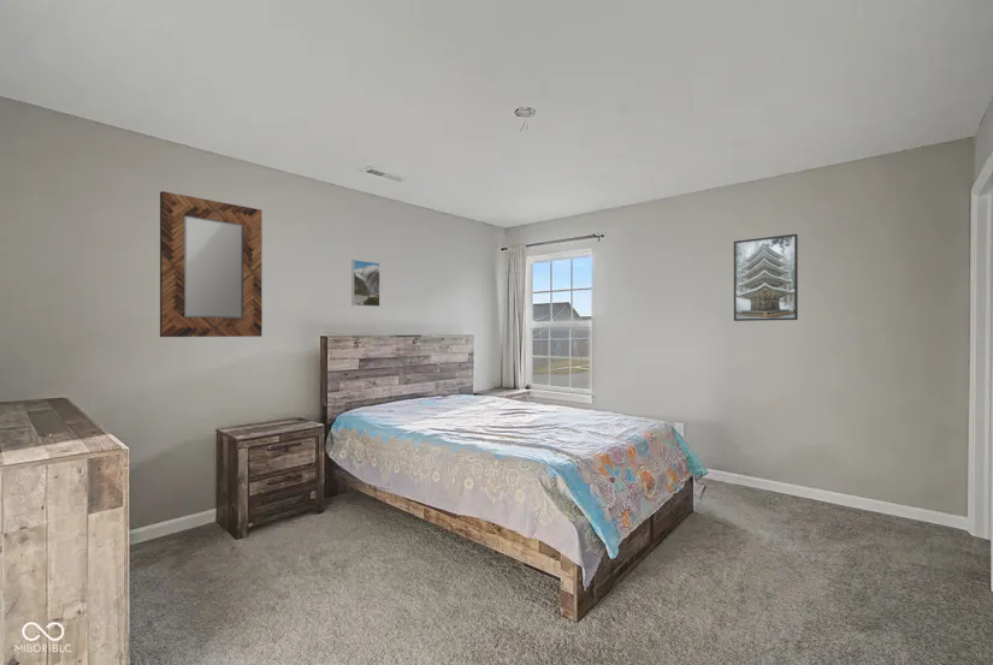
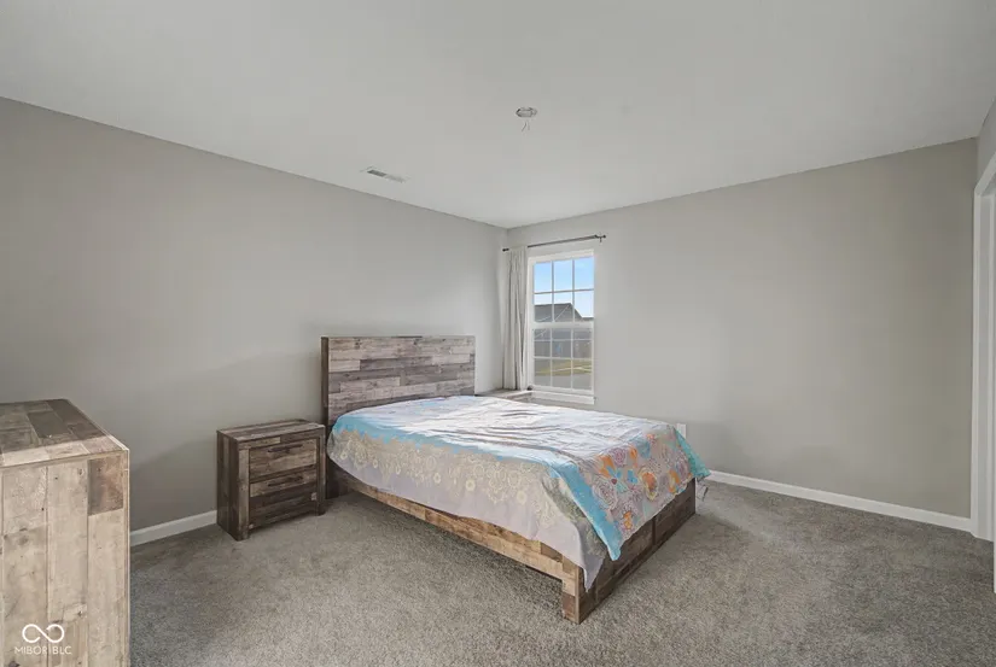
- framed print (764, 279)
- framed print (366, 283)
- home mirror (214, 268)
